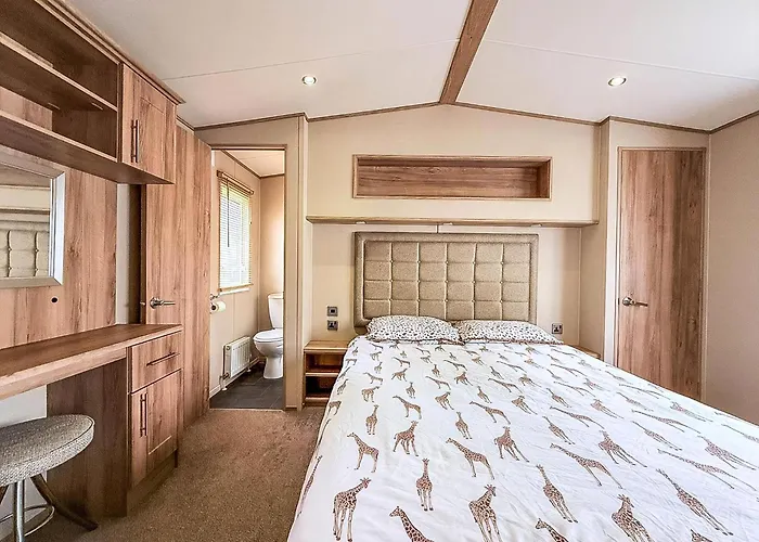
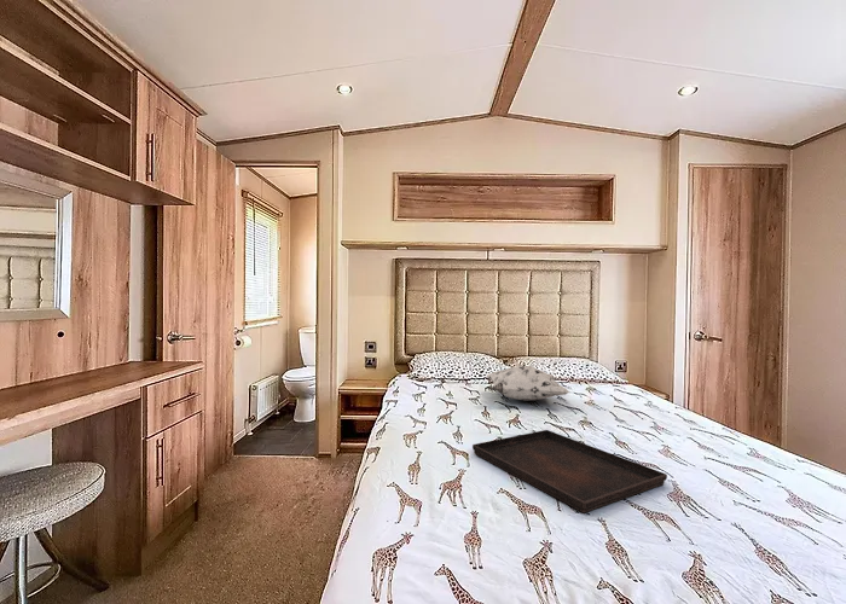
+ serving tray (561, 463)
+ decorative pillow (523, 383)
